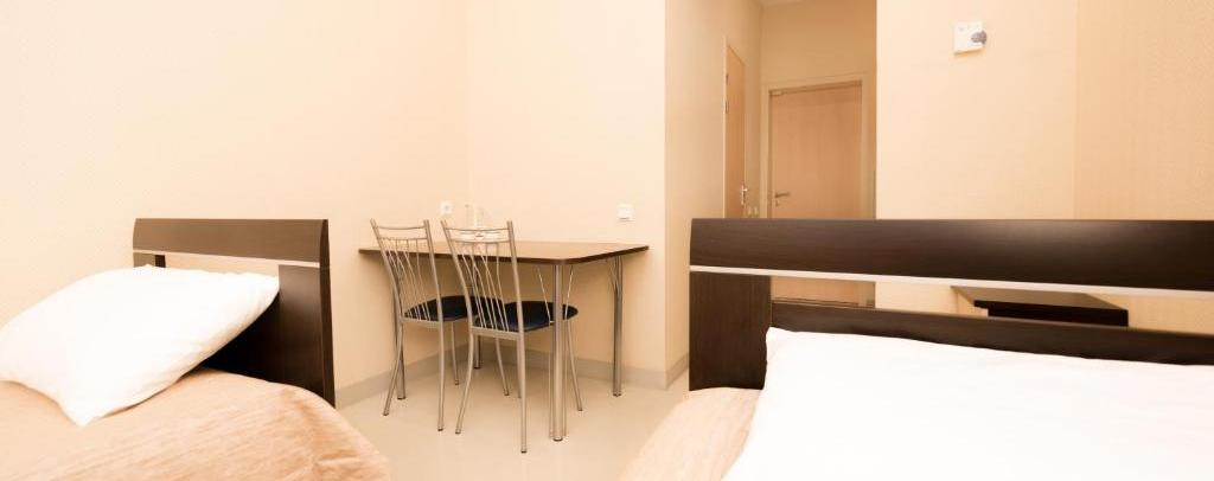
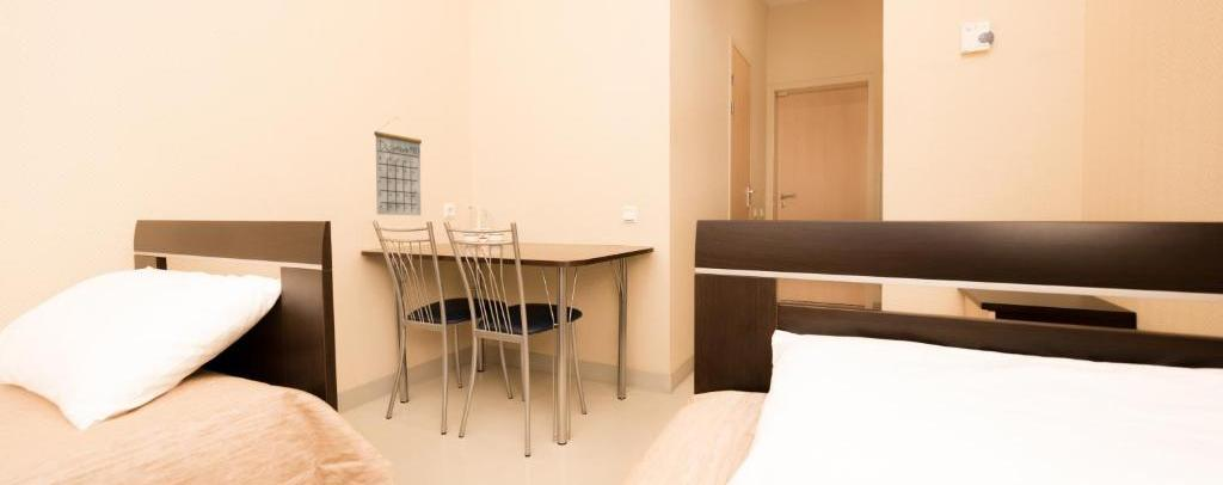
+ calendar (399, 165)
